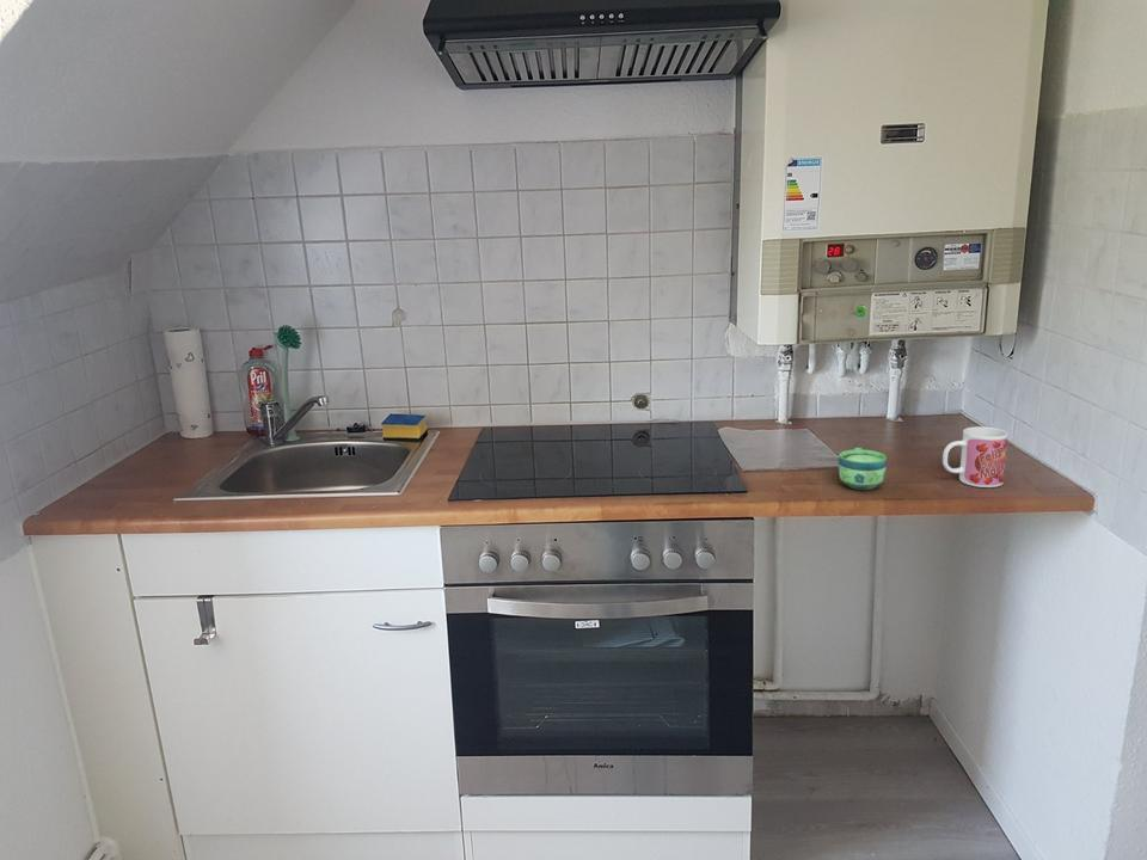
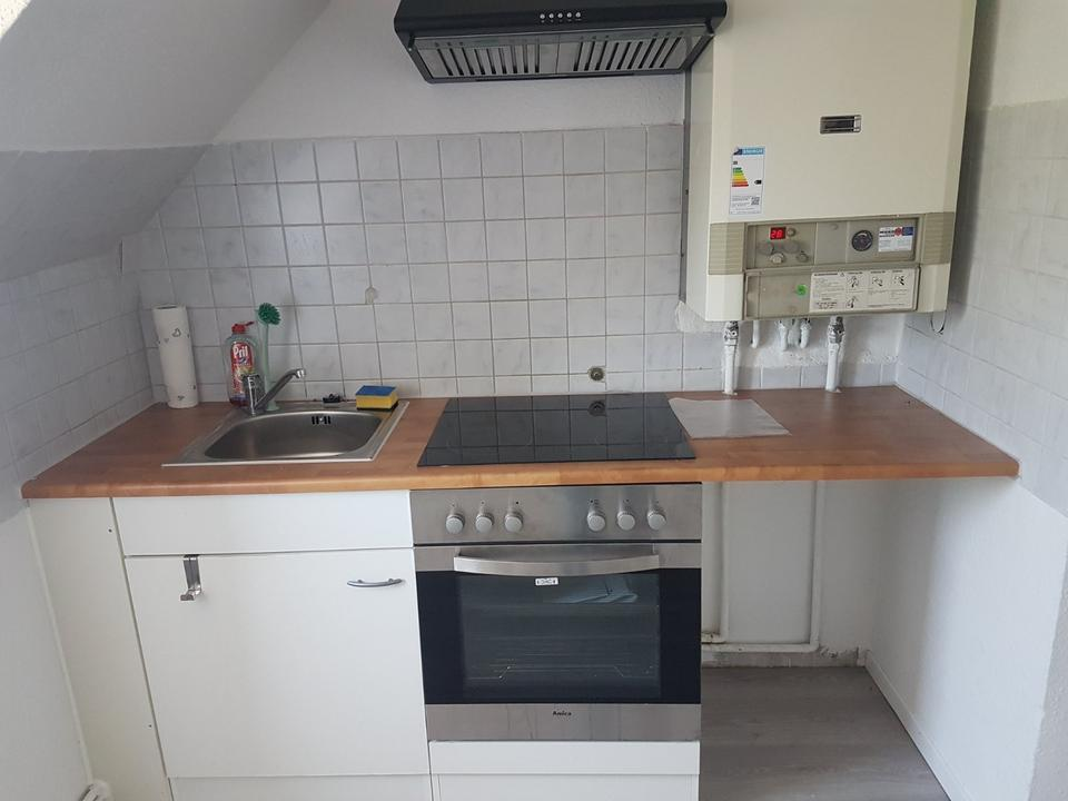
- cup (859, 468)
- mug (973, 456)
